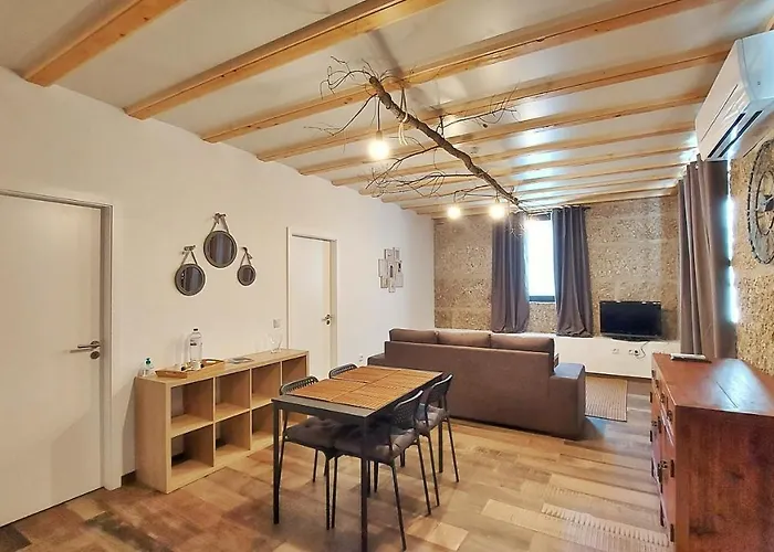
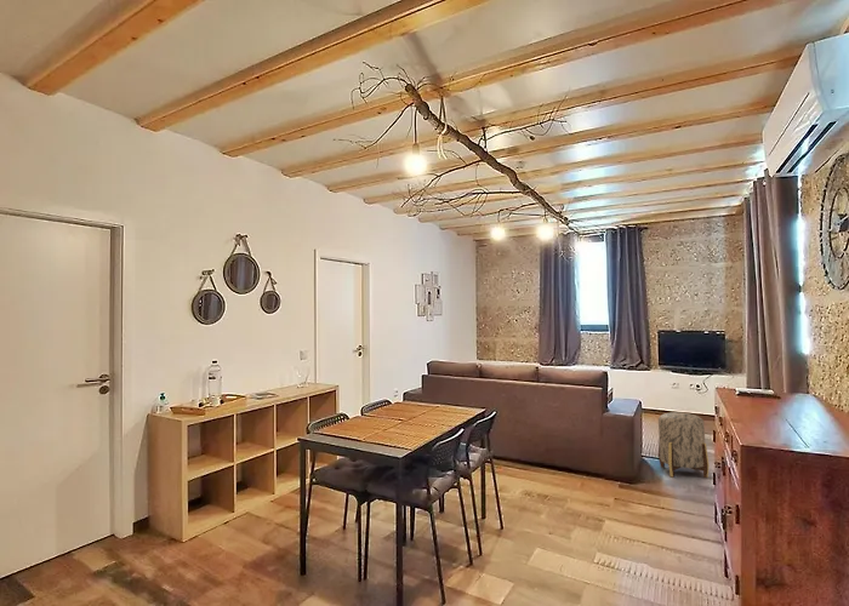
+ ottoman (682, 442)
